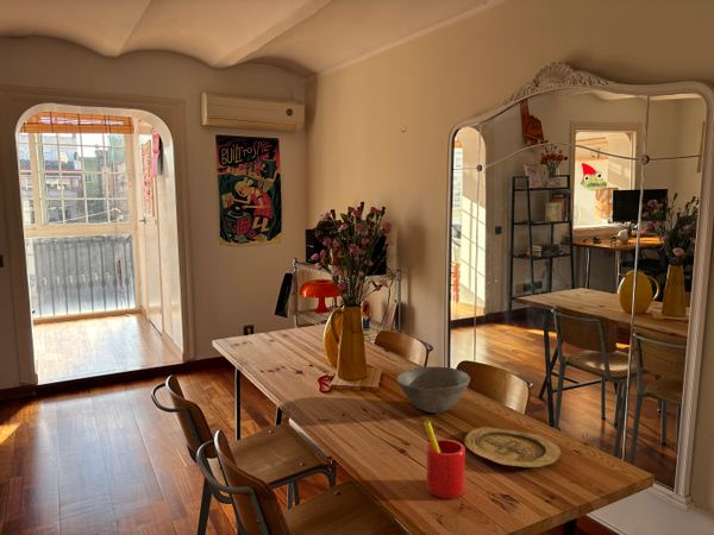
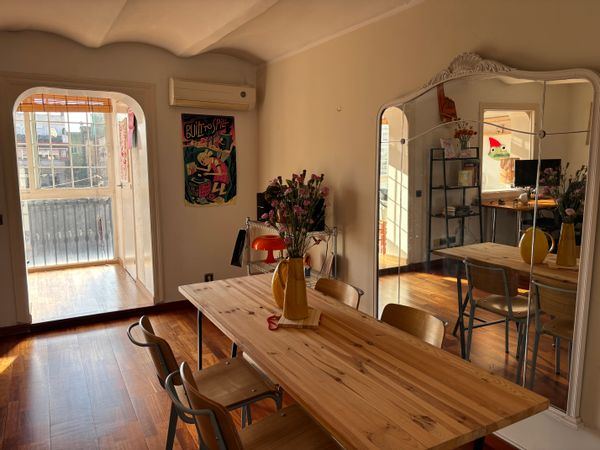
- plate (511, 446)
- bowl (432, 392)
- straw (441, 453)
